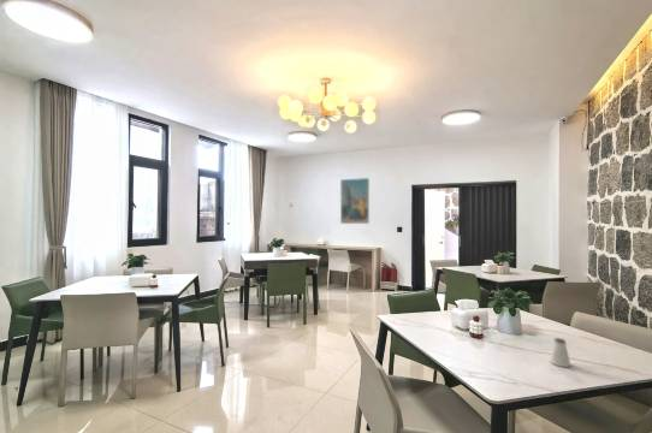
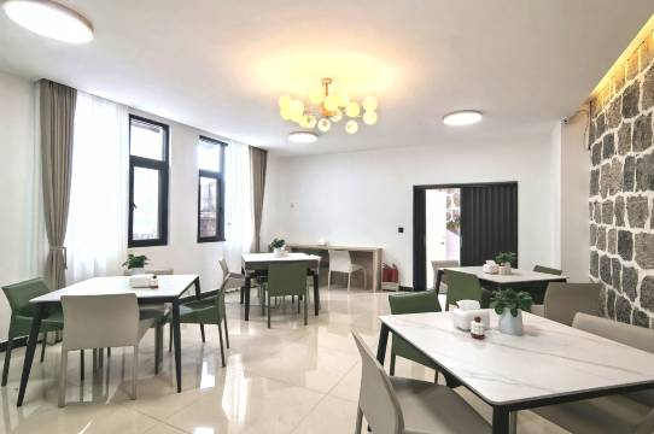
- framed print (354, 201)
- saltshaker (559, 351)
